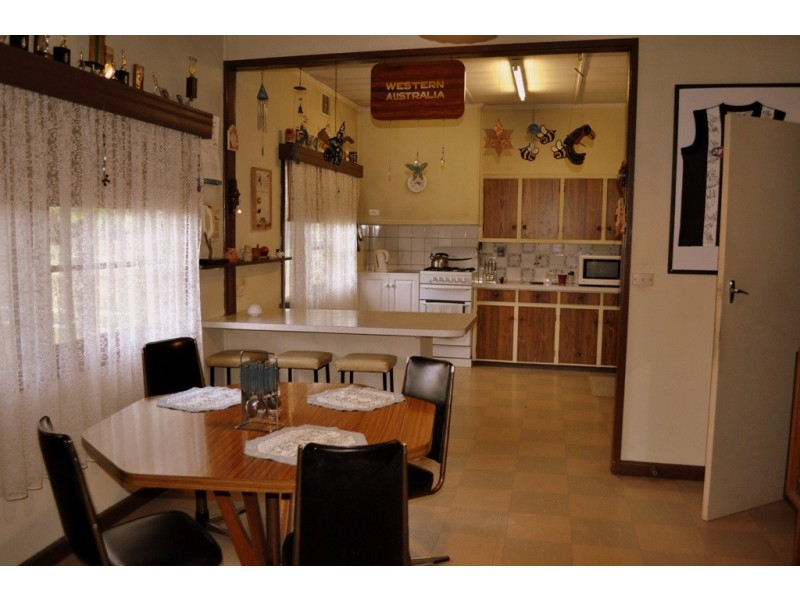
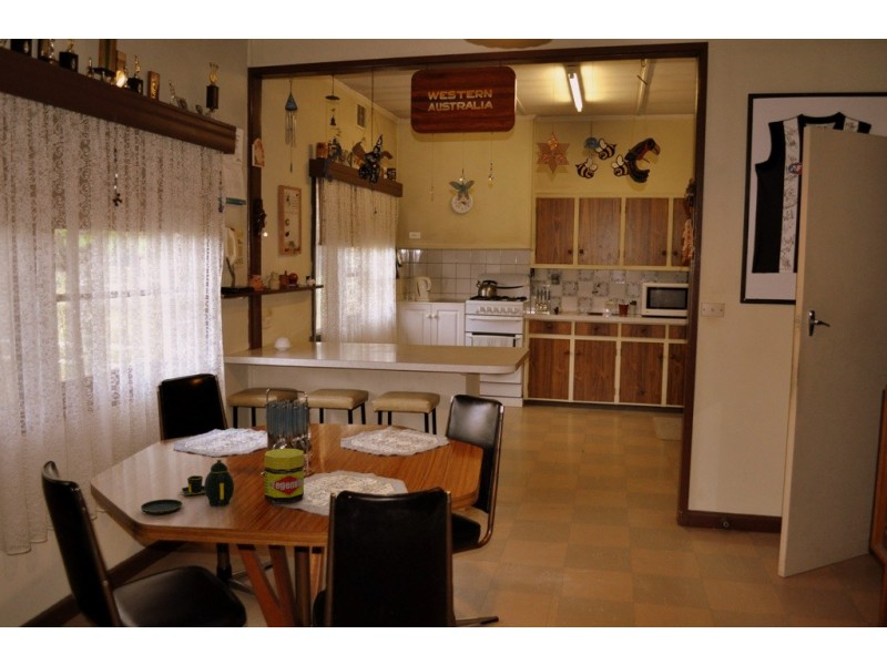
+ teapot (187, 479)
+ jar (284, 475)
